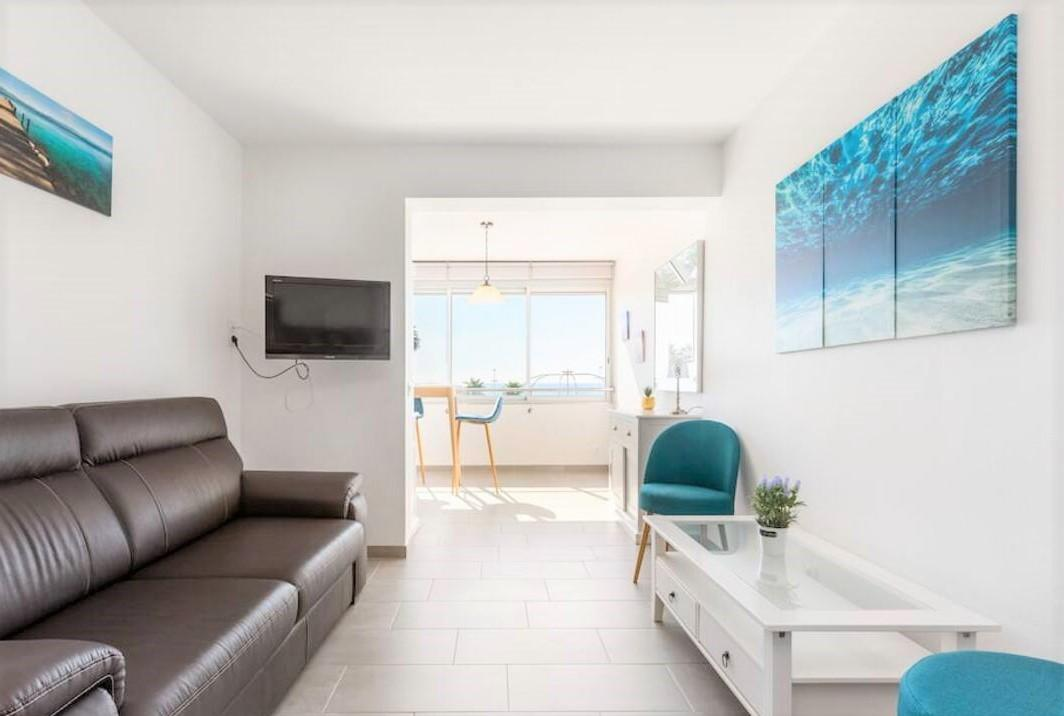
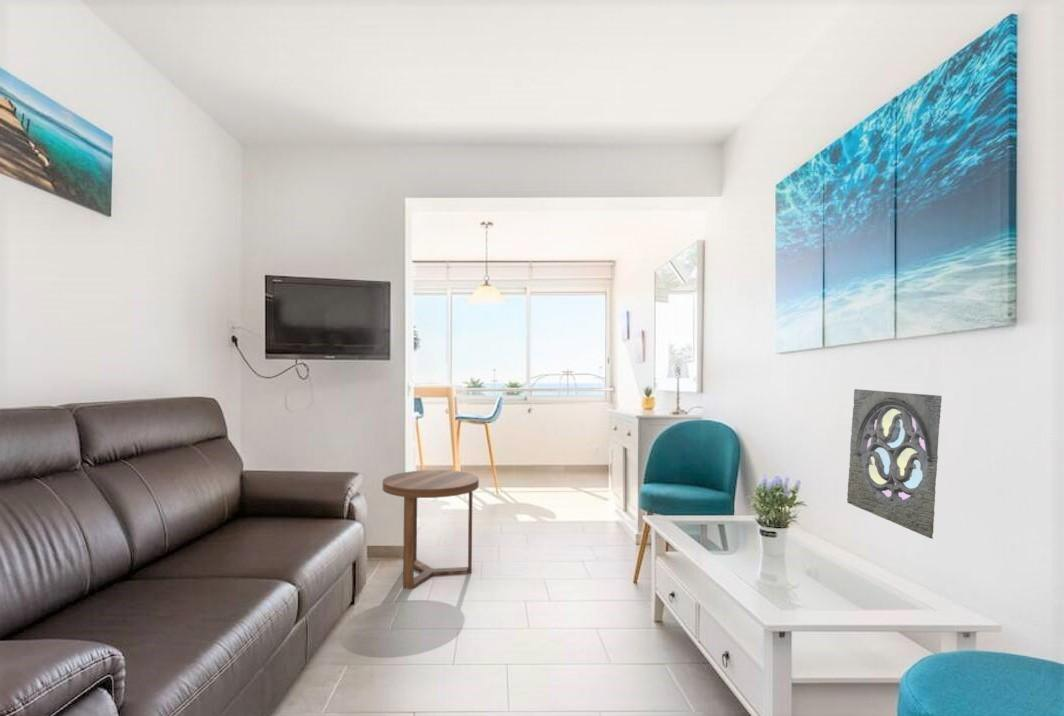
+ side table (416, 526)
+ wall ornament (890, 455)
